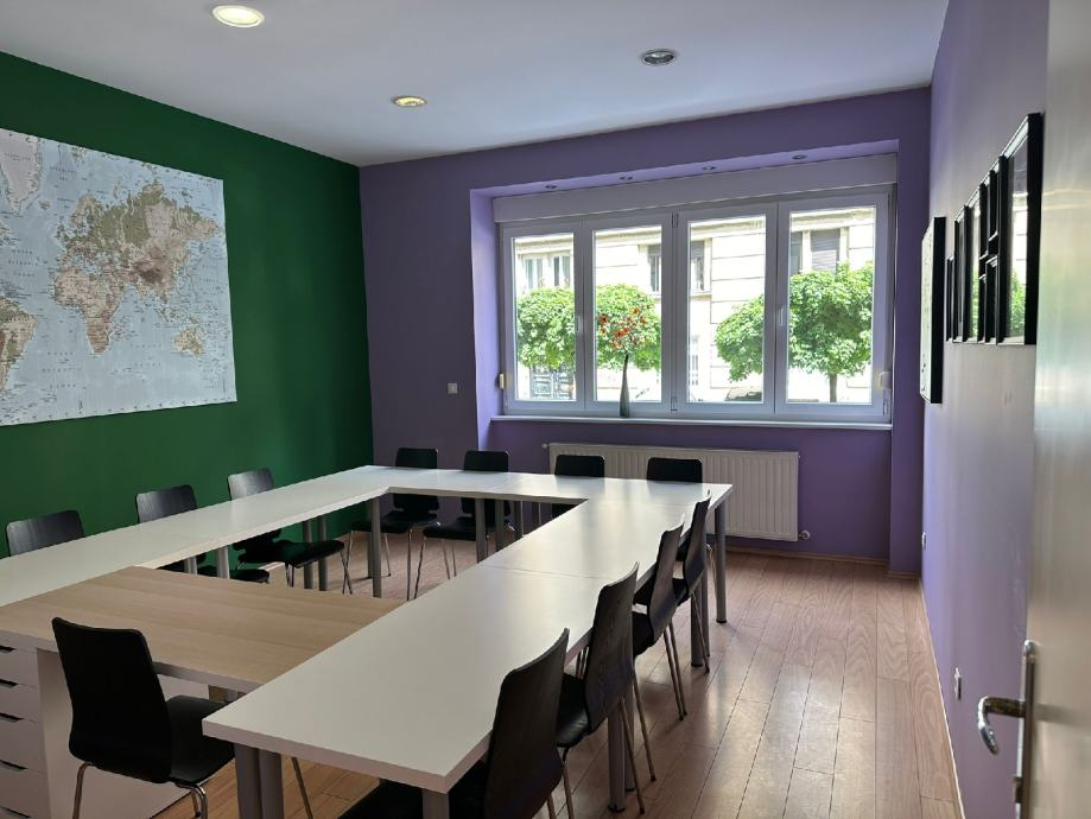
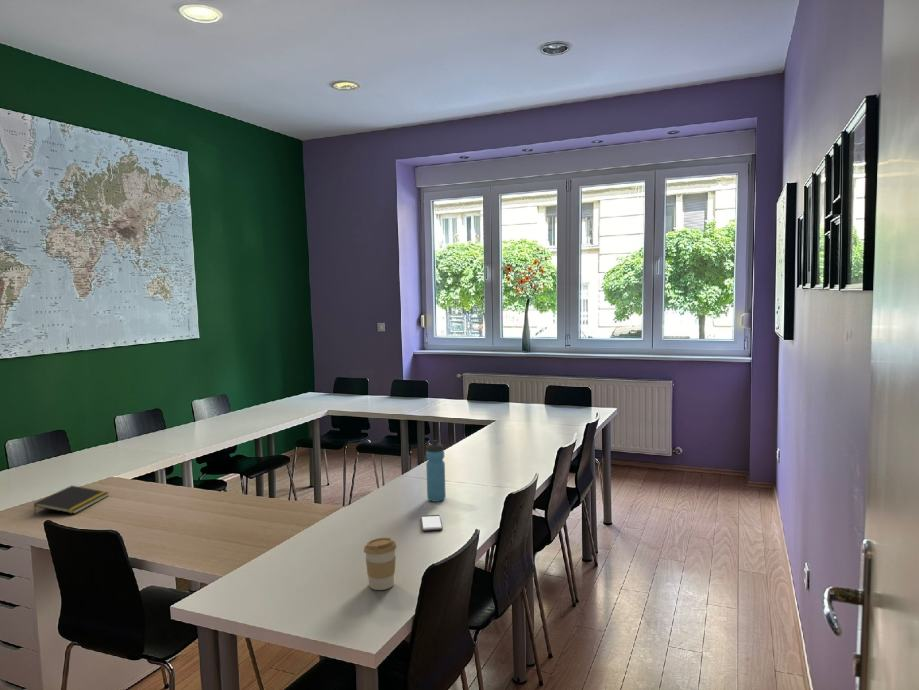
+ coffee cup (380, 562)
+ smartphone (431, 522)
+ water bottle (435, 469)
+ notepad (73, 498)
